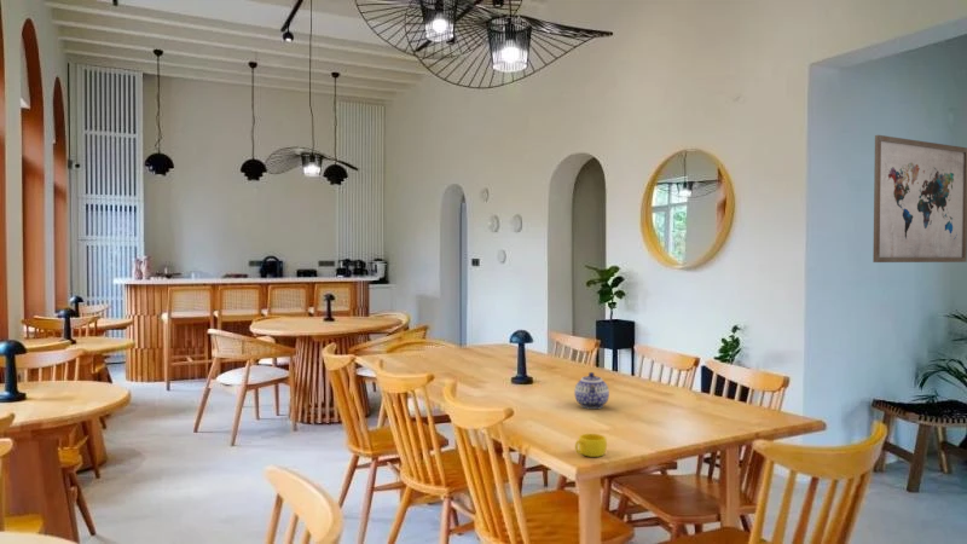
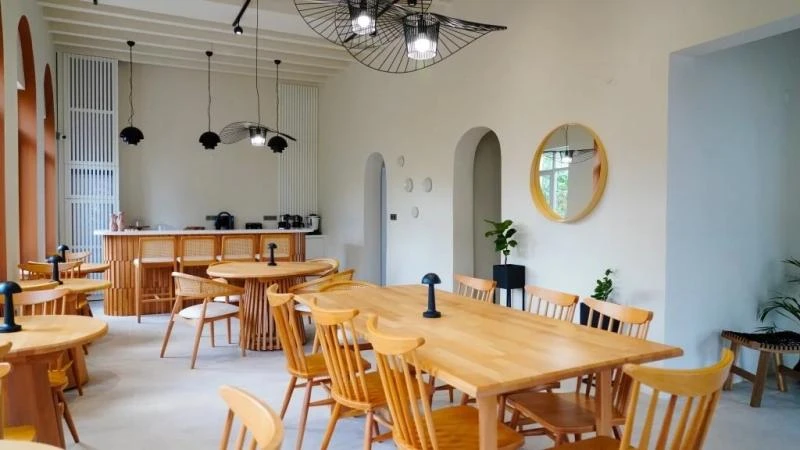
- teapot (591, 388)
- wall art (922, 202)
- cup (589, 445)
